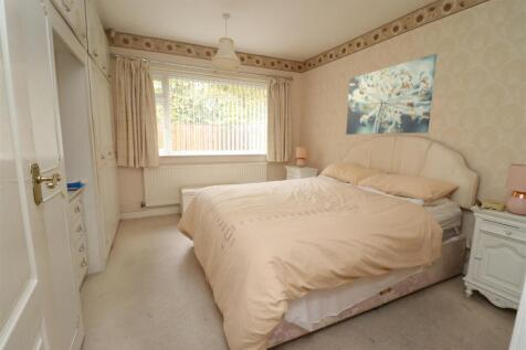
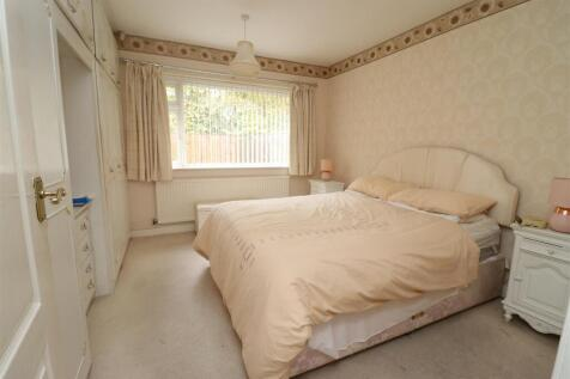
- wall art (382, 102)
